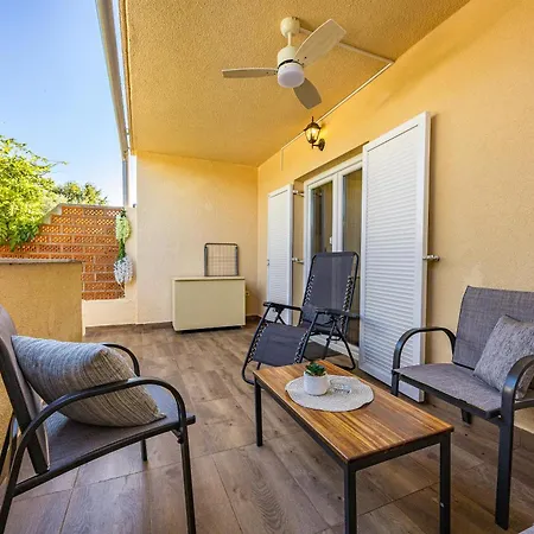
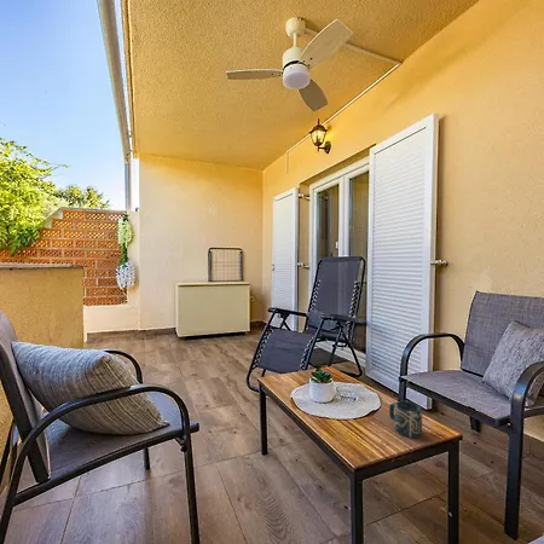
+ cup (404, 416)
